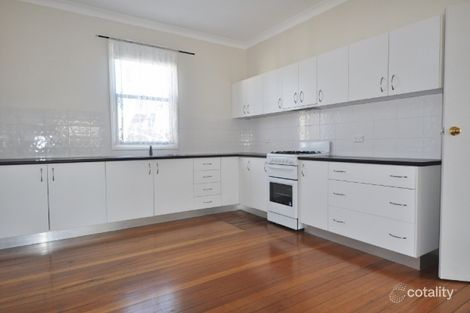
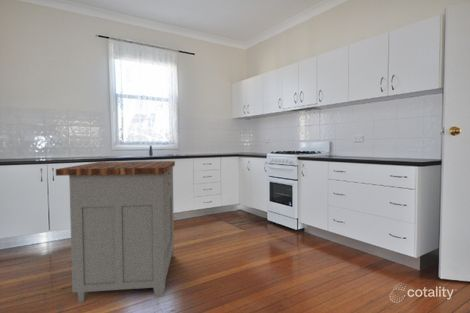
+ kitchen island (128, 220)
